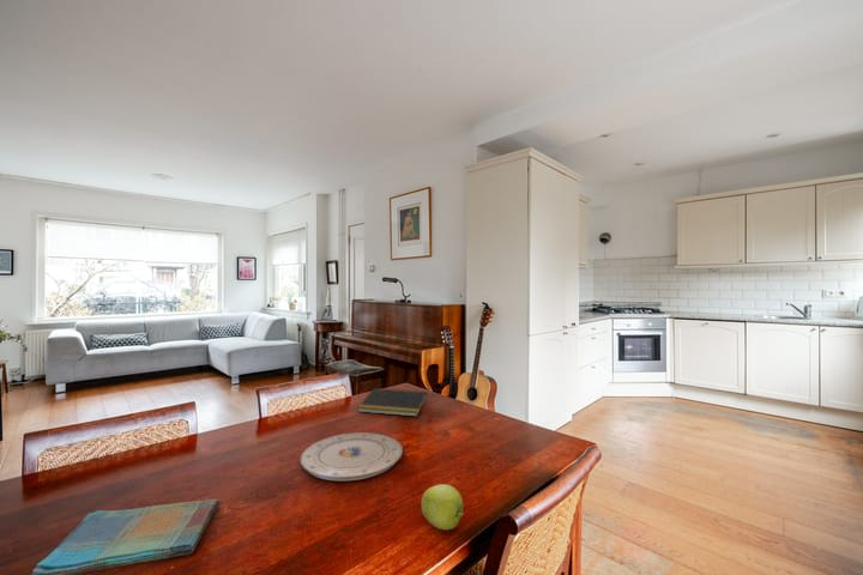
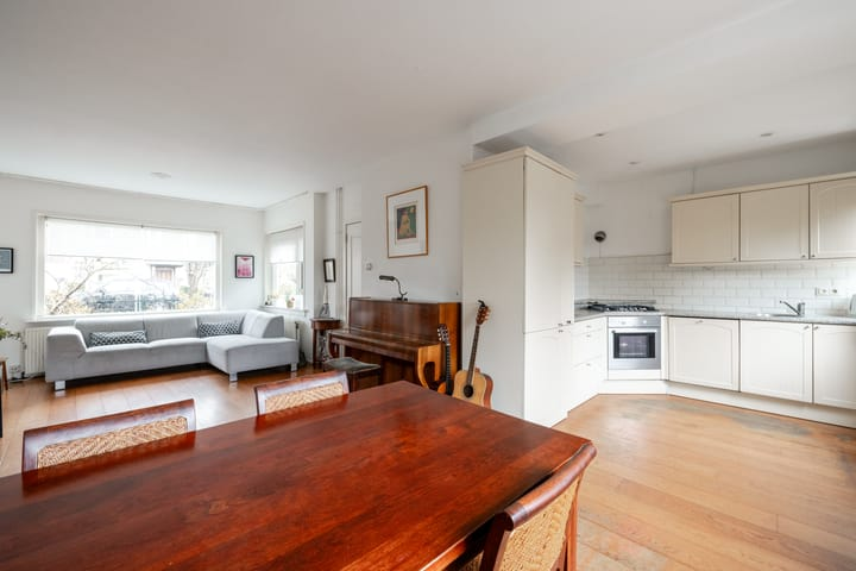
- plate (352, 454)
- notepad (393, 401)
- dish towel (138, 531)
- apple (443, 506)
